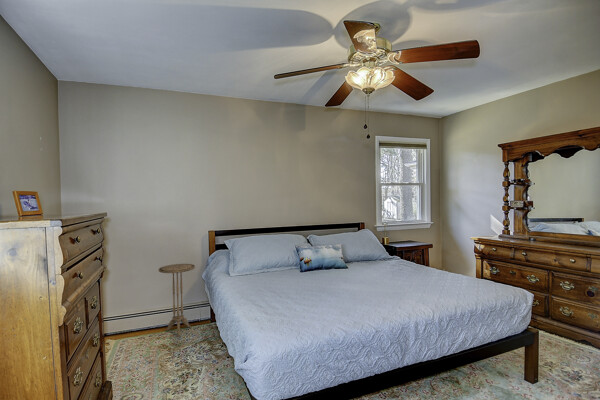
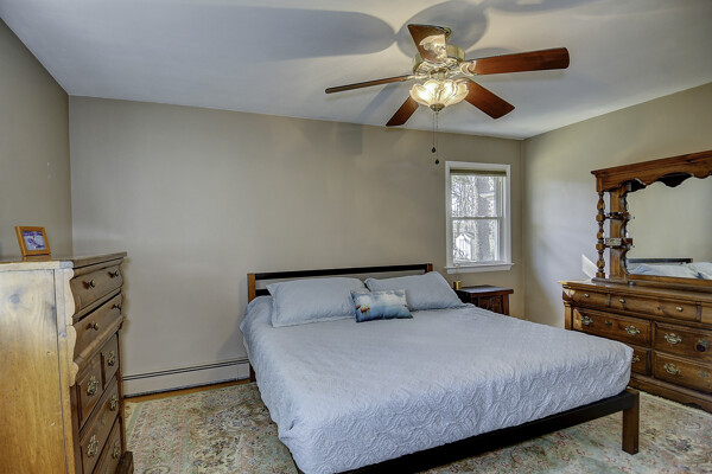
- side table (177, 299)
